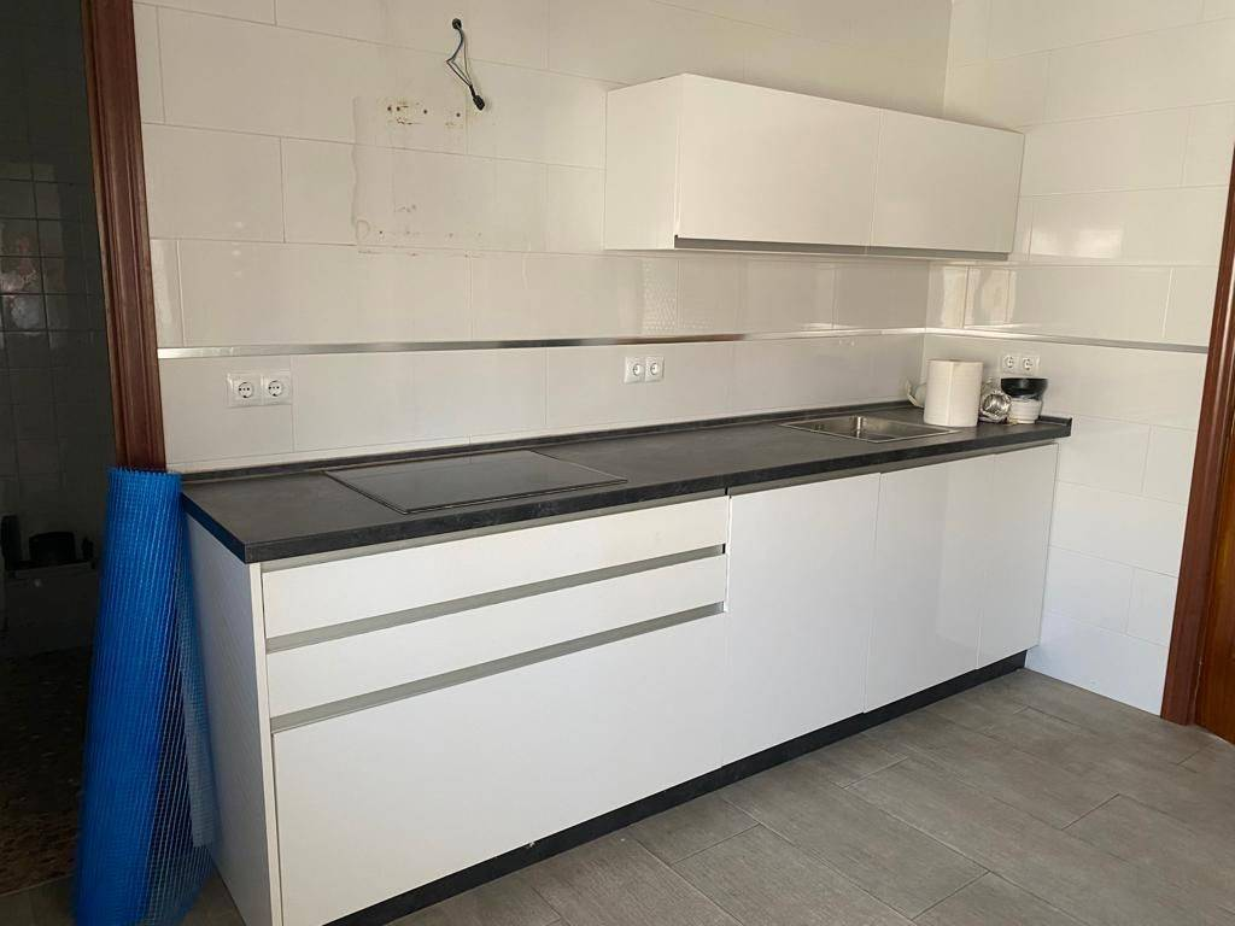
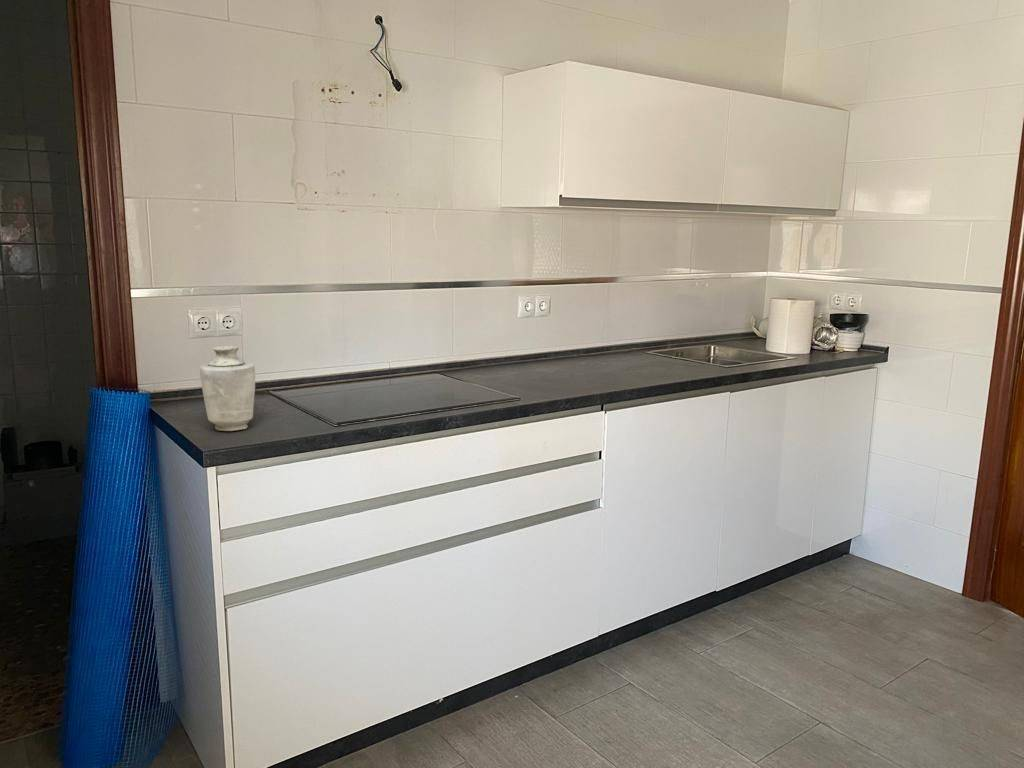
+ vase (228, 387)
